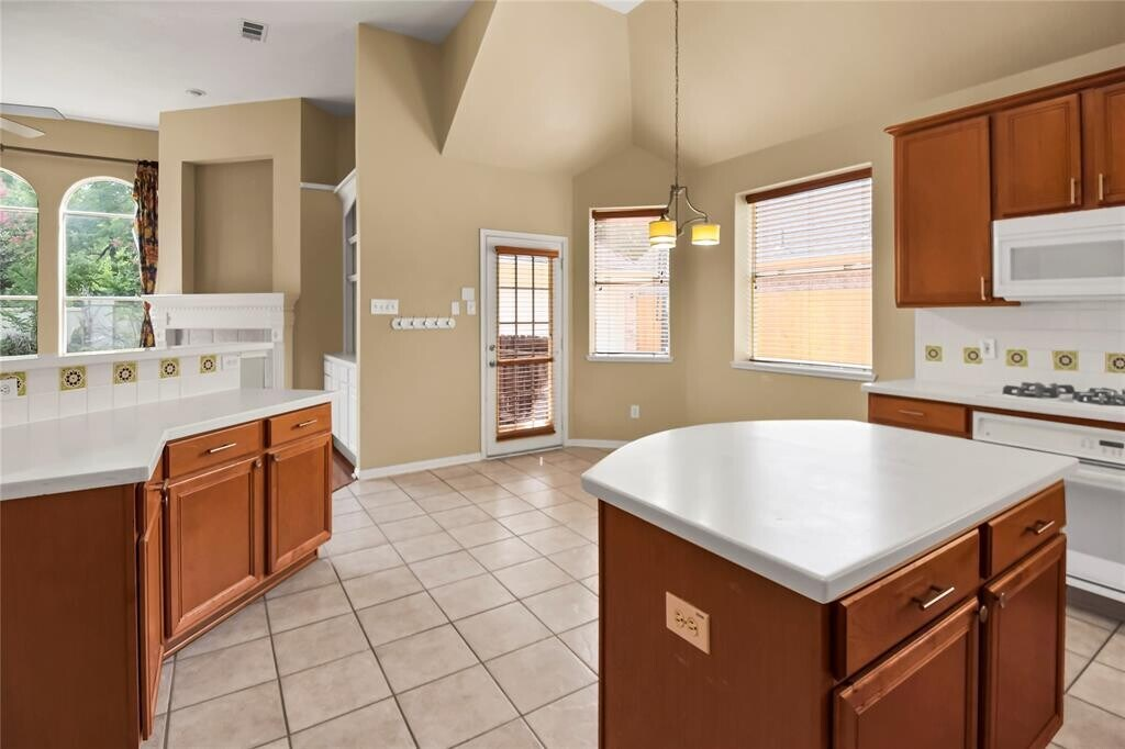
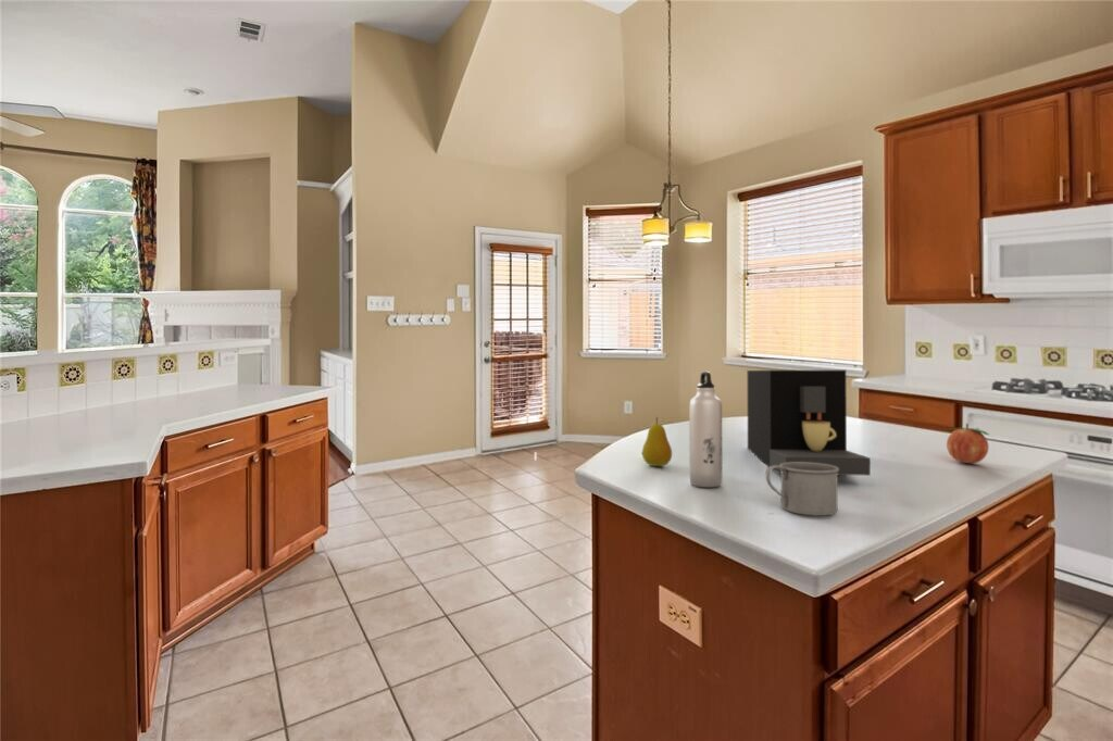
+ fruit (966, 442)
+ coffee maker (800, 417)
+ fruit (656, 441)
+ mug (804, 487)
+ water bottle (705, 427)
